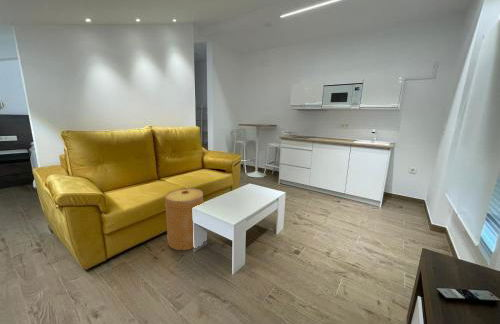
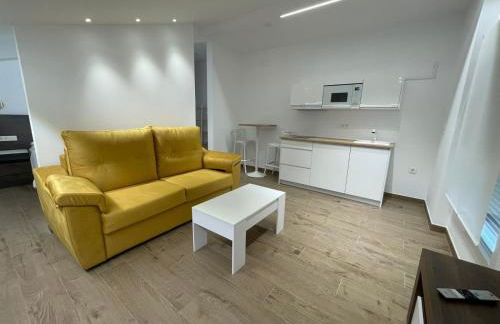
- basket (185, 217)
